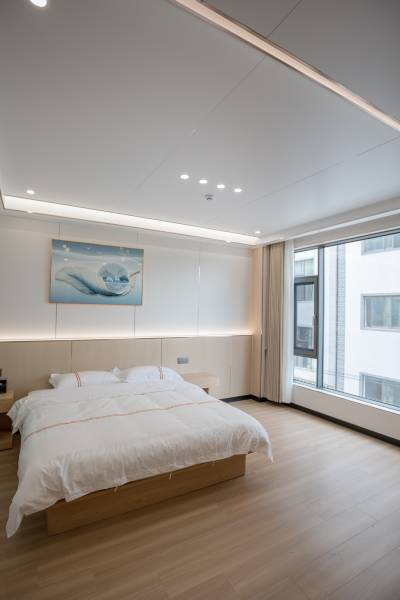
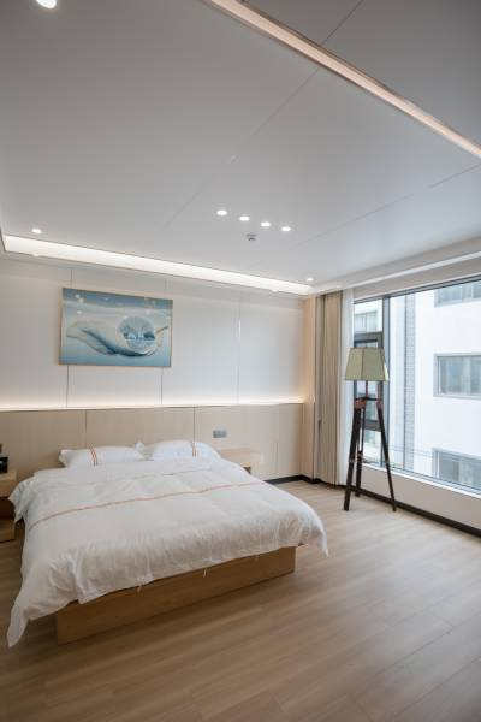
+ floor lamp (363, 425)
